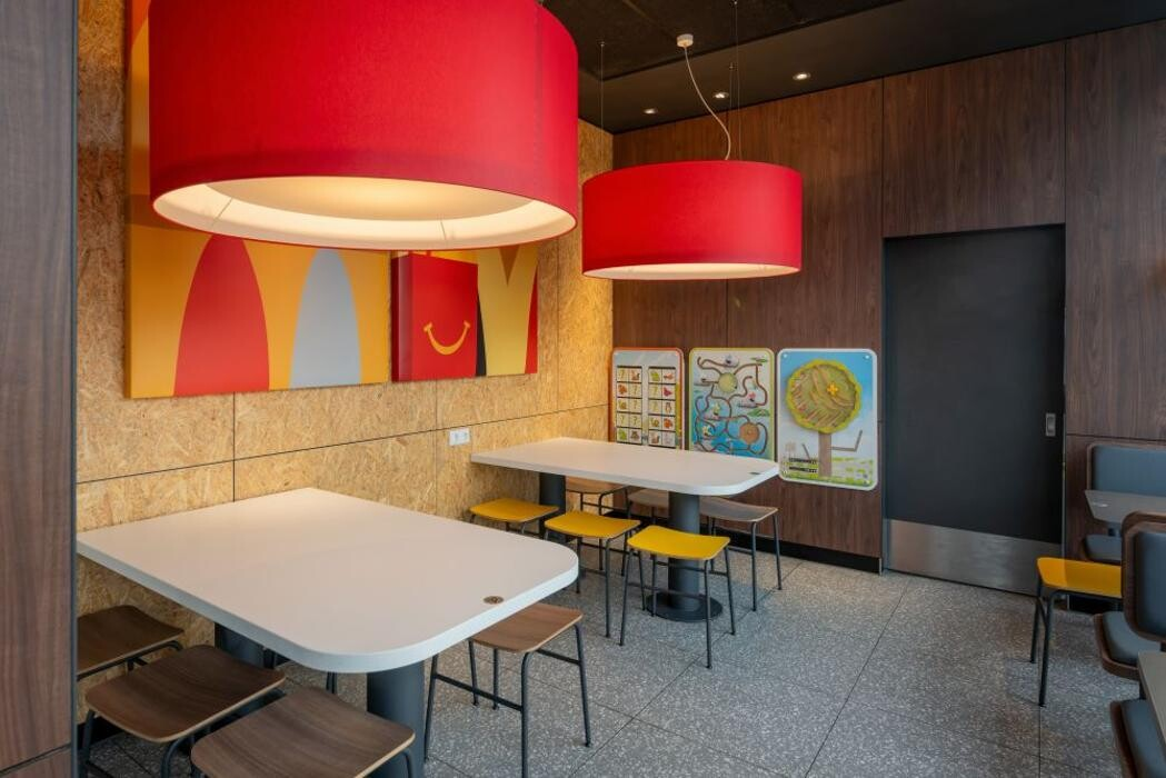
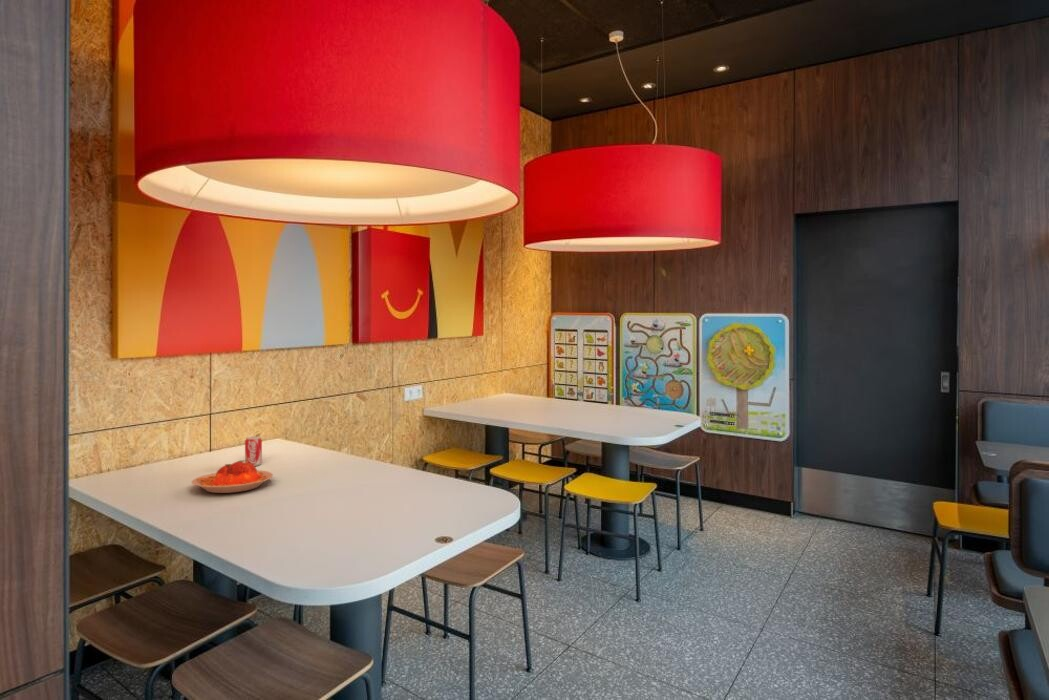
+ beverage can (253, 451)
+ plate (233, 473)
